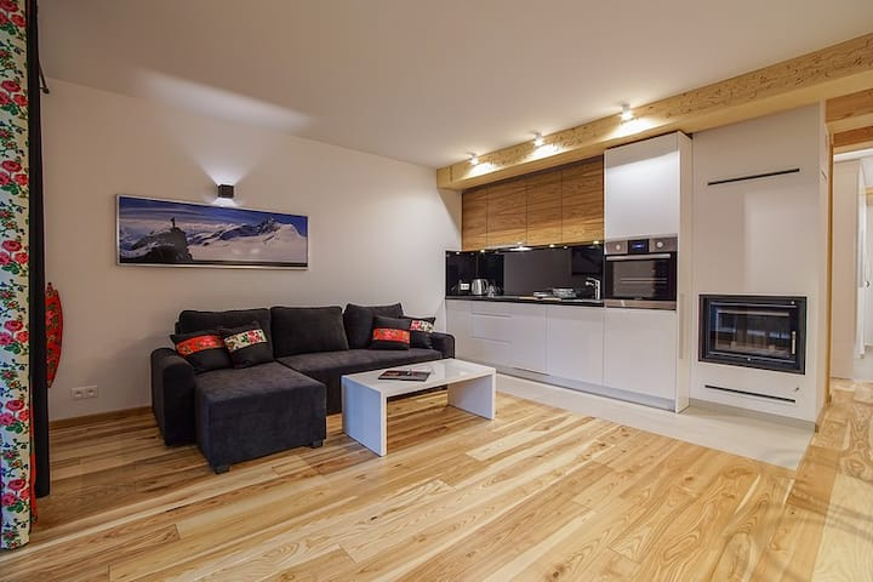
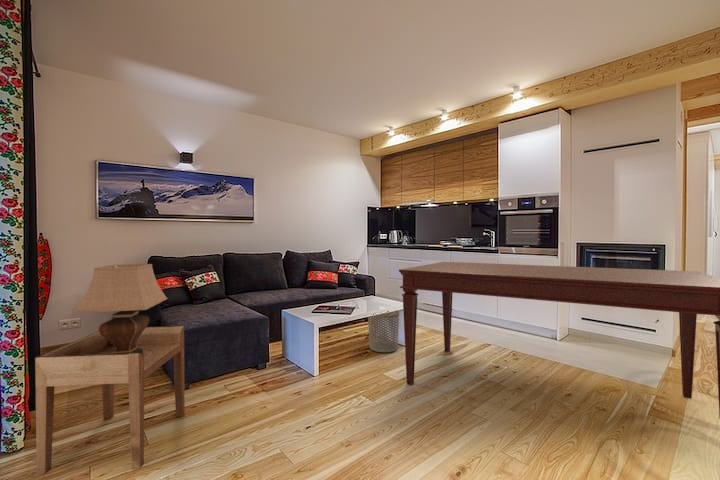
+ dining table (543, 300)
+ side table (121, 383)
+ table lamp (125, 311)
+ waste bin (383, 329)
